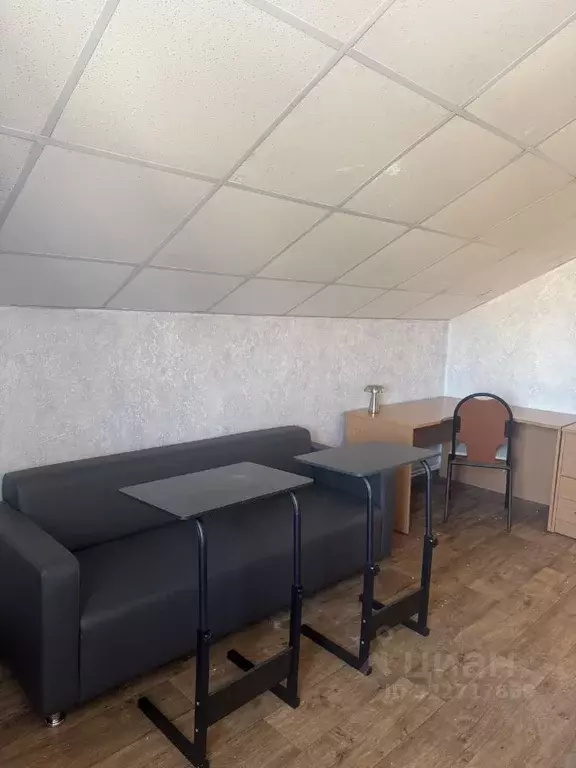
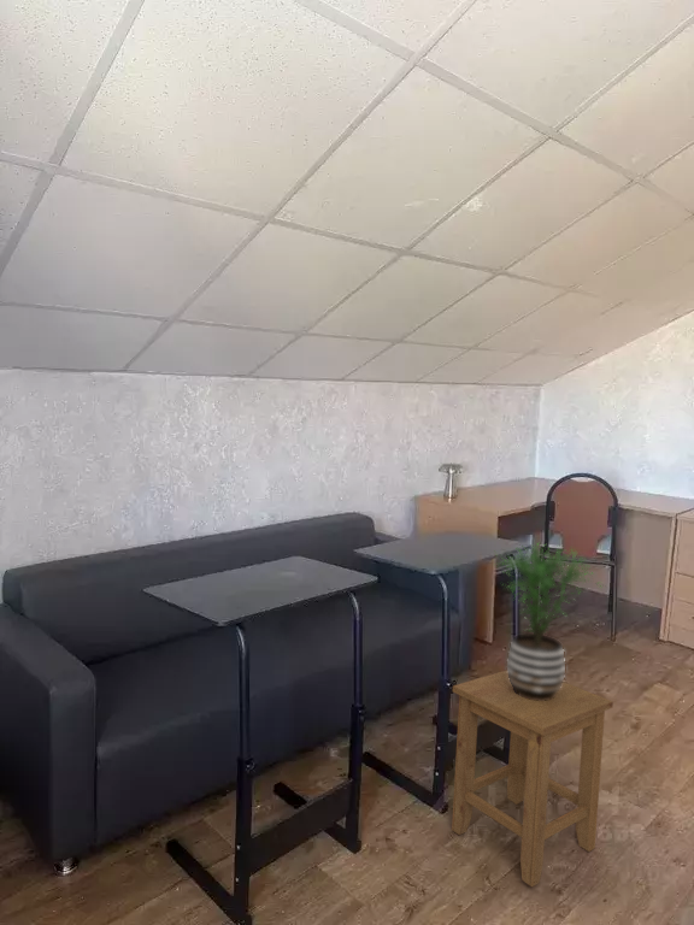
+ stool (527, 766)
+ potted plant (539, 619)
